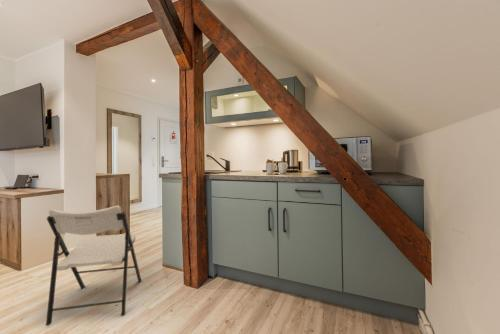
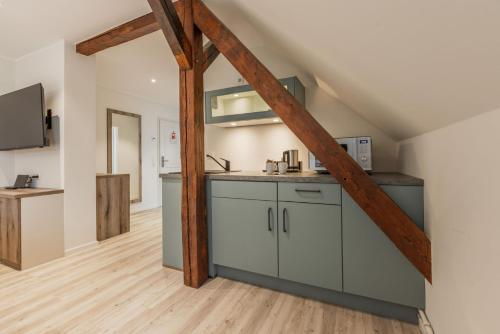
- chair (99, 251)
